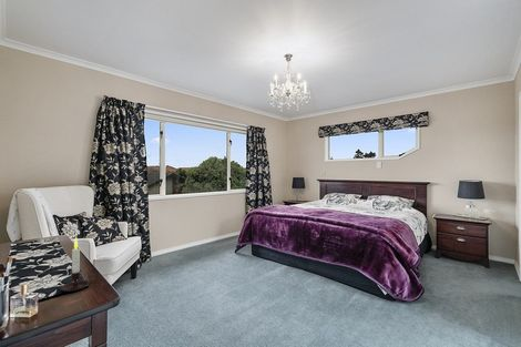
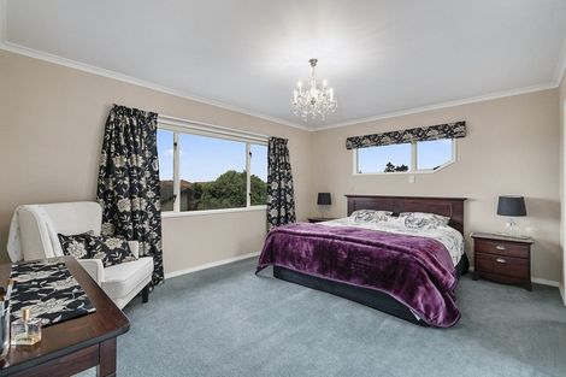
- candle (79, 261)
